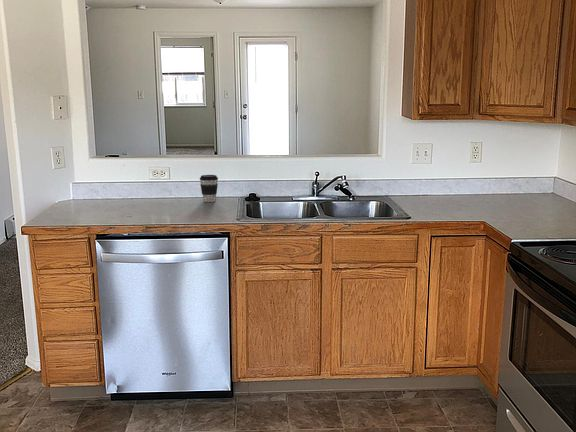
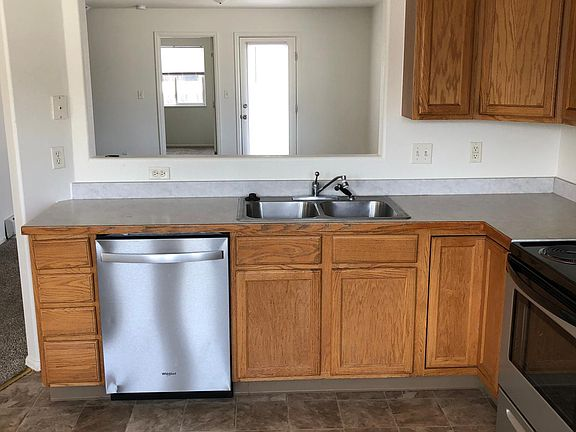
- coffee cup (209, 188)
